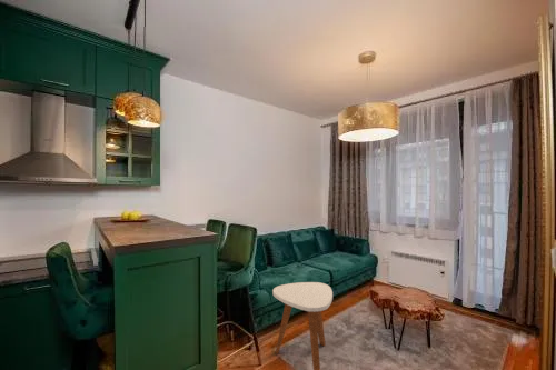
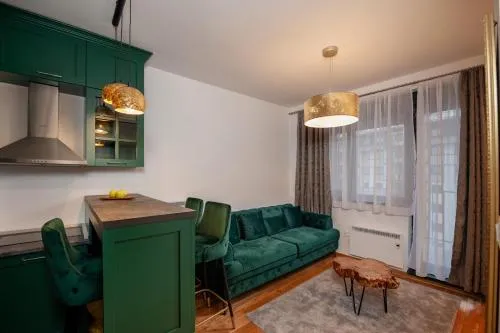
- side table (309, 322)
